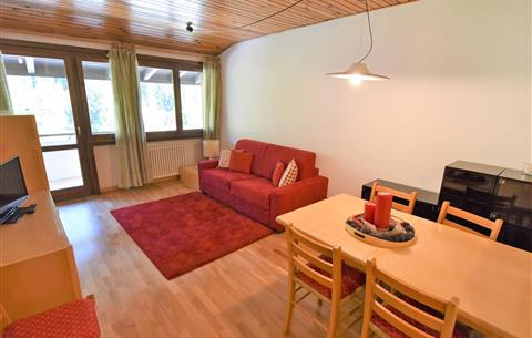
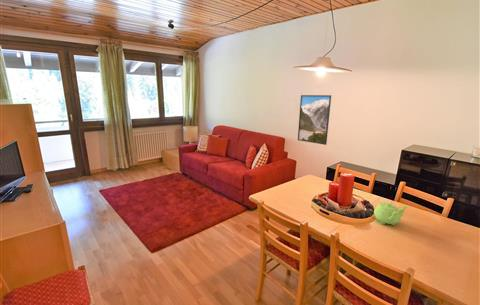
+ teapot (392, 213)
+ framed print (313, 119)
